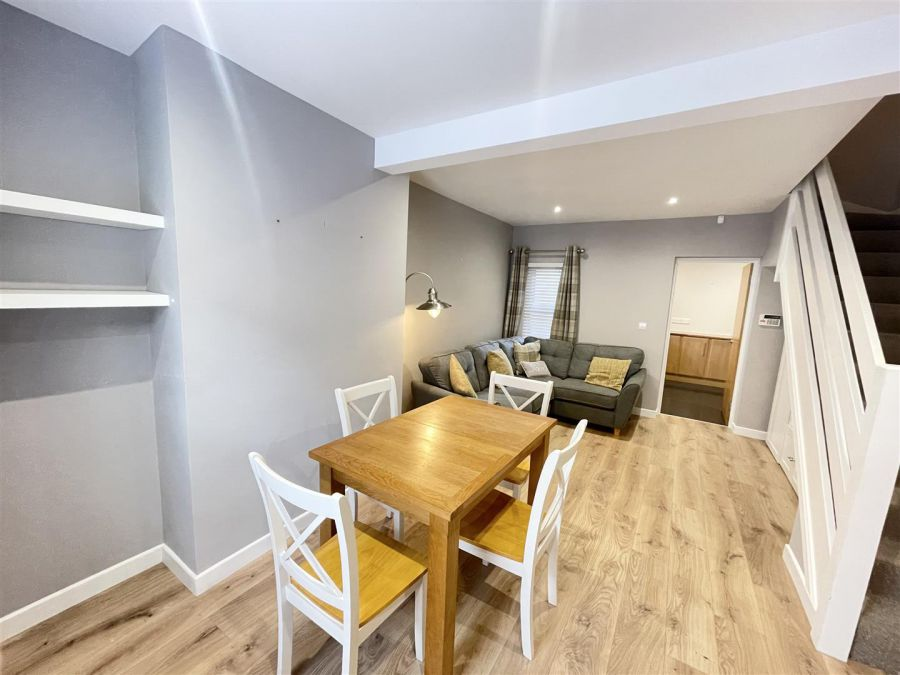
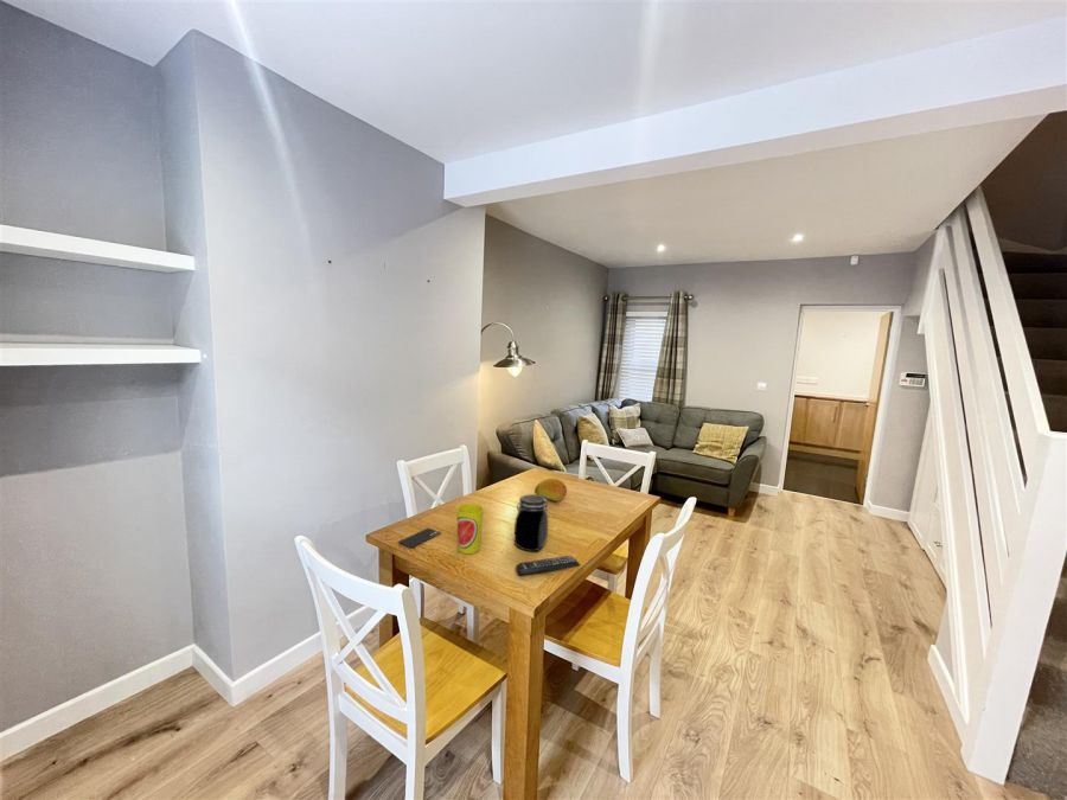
+ cup (469, 529)
+ remote control (548, 565)
+ smartphone (420, 537)
+ fruit (551, 488)
+ jar (531, 521)
